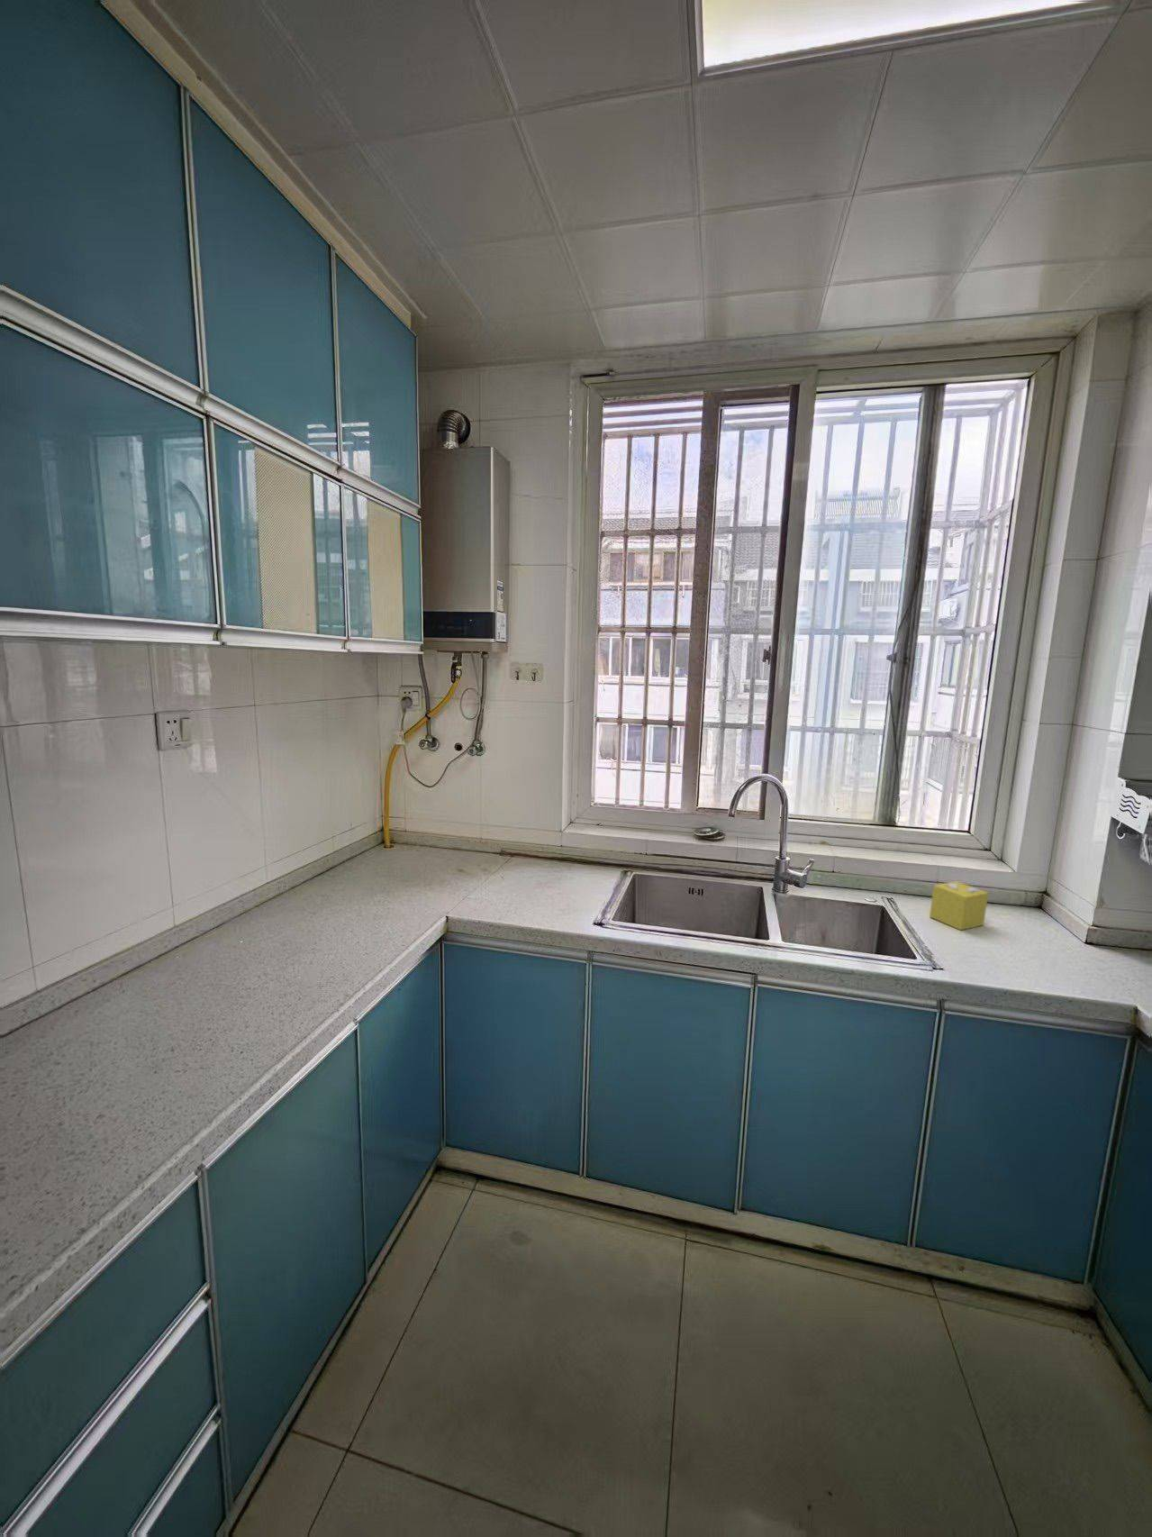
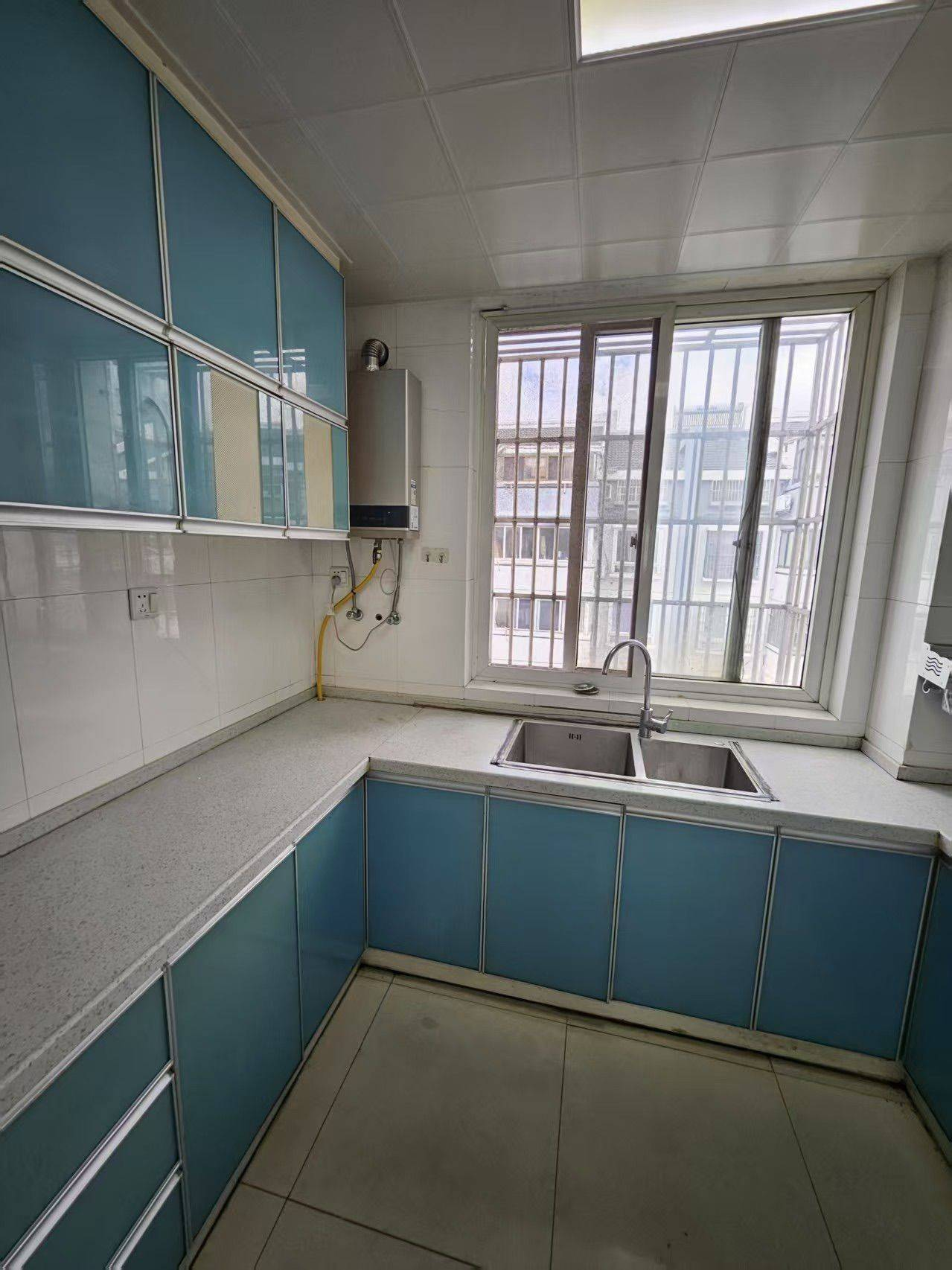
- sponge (958, 904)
